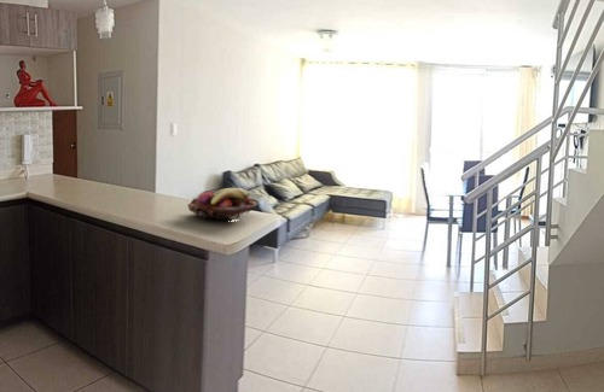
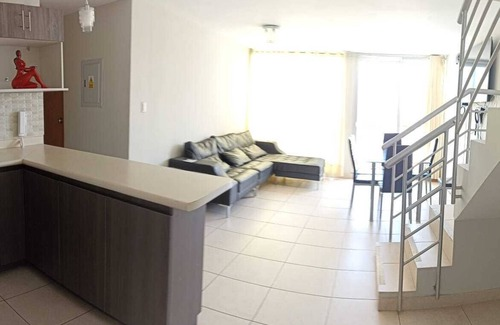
- fruit basket (222, 203)
